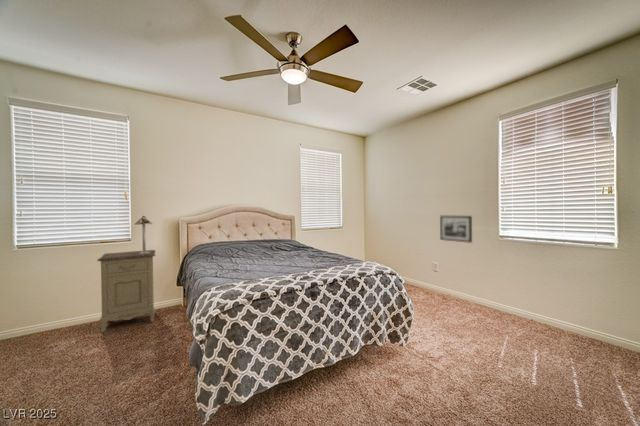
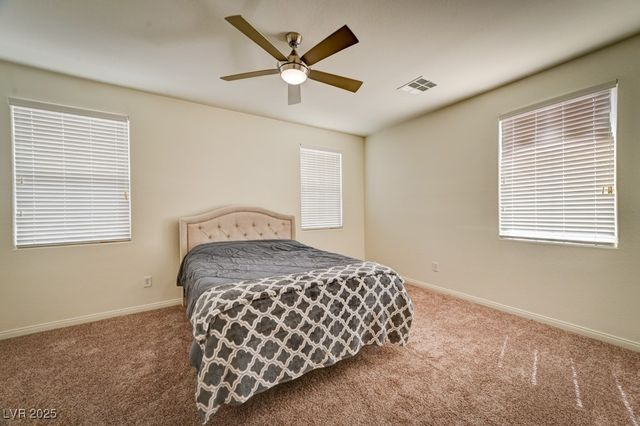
- picture frame (455, 228)
- table lamp (143, 233)
- nightstand (129, 287)
